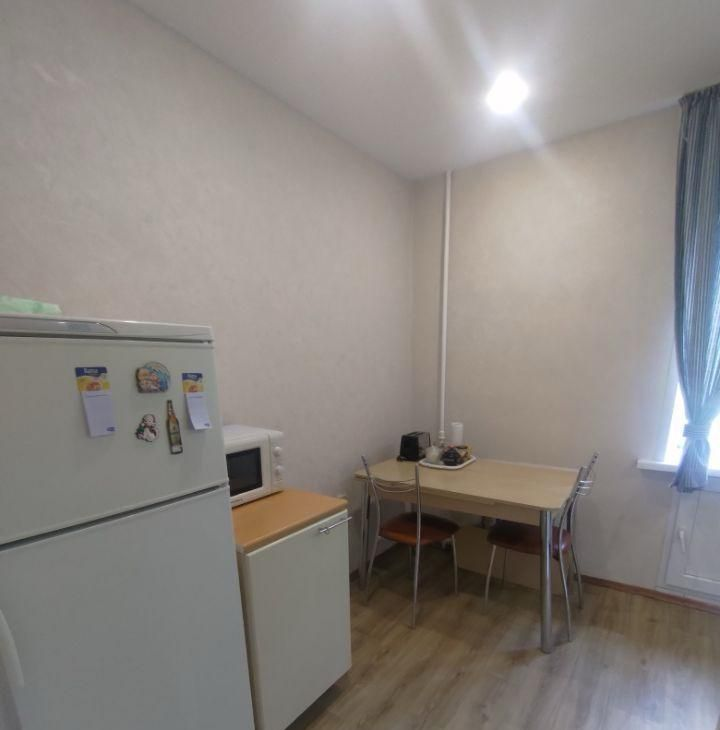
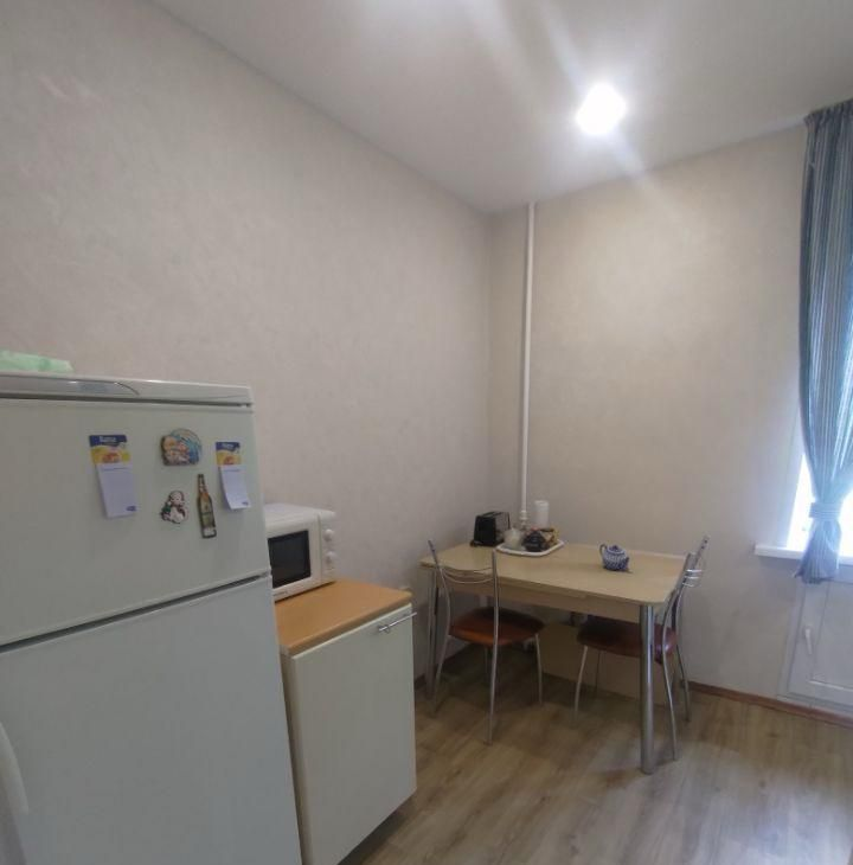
+ teapot (615, 556)
